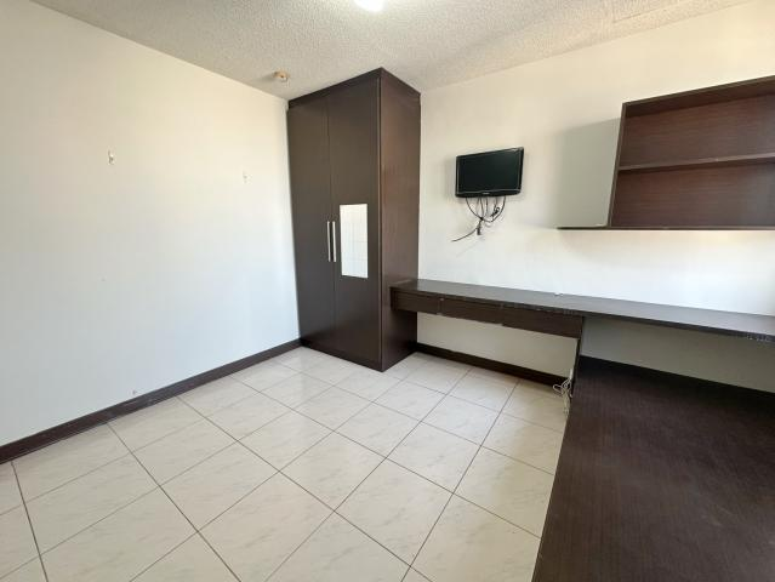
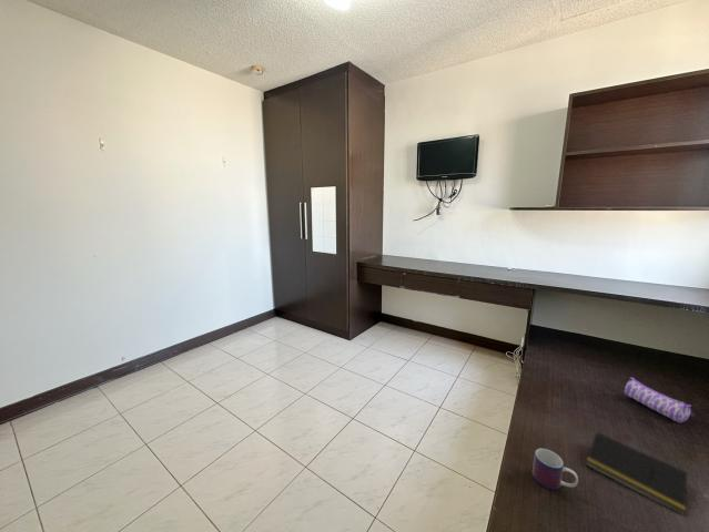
+ pencil case (656, 399)
+ notepad (634, 468)
+ mug (554, 471)
